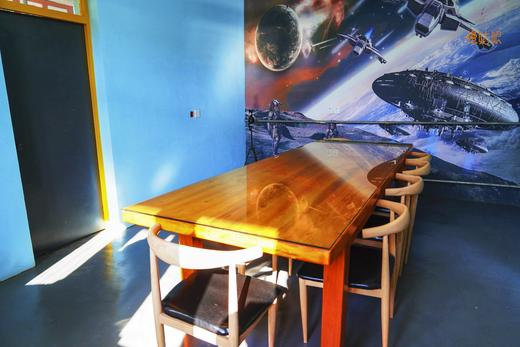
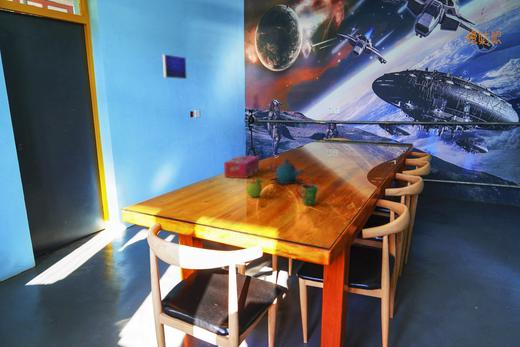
+ fruit (255, 187)
+ tissue box (242, 166)
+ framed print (175, 67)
+ teapot (286, 169)
+ cup (306, 194)
